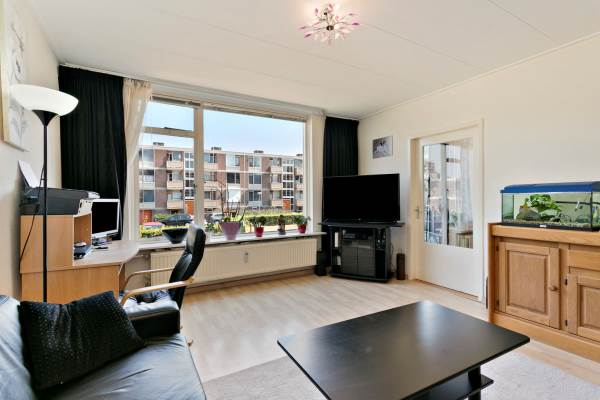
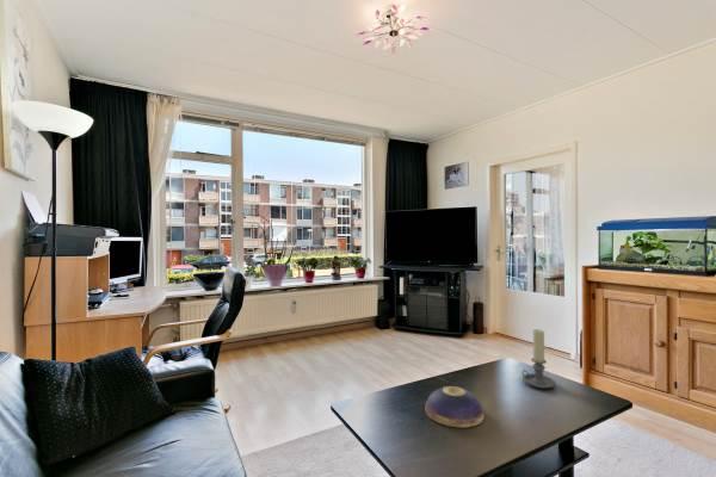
+ decorative bowl (453, 399)
+ candle holder (536, 355)
